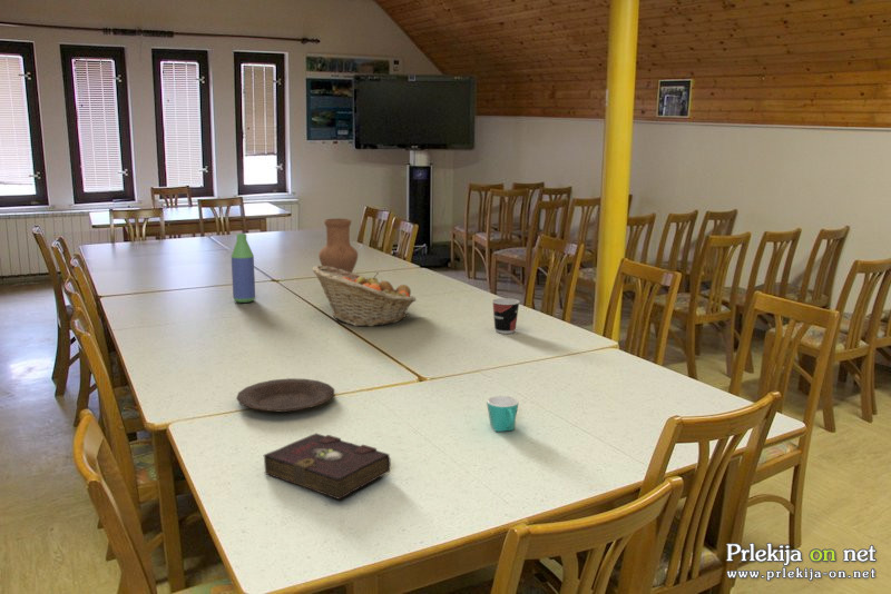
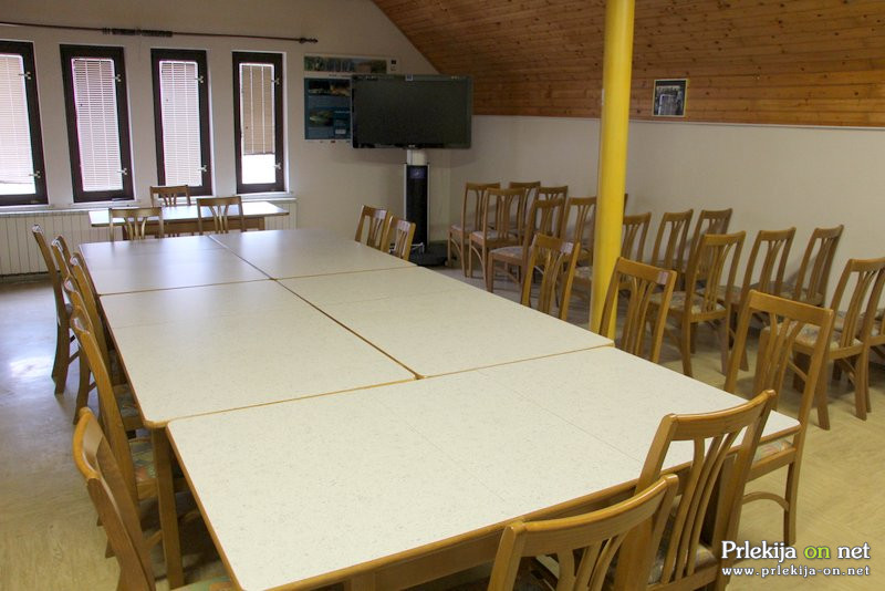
- mug (503, 416)
- fruit basket (363, 291)
- plate (286, 397)
- vase (337, 257)
- bottle (243, 267)
- book (322, 461)
- cup (505, 316)
